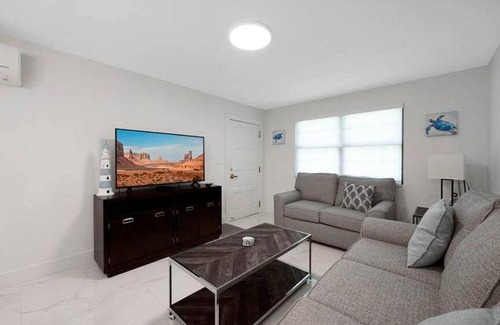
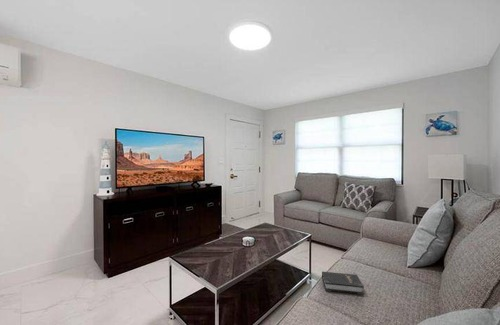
+ hardback book (341, 281)
